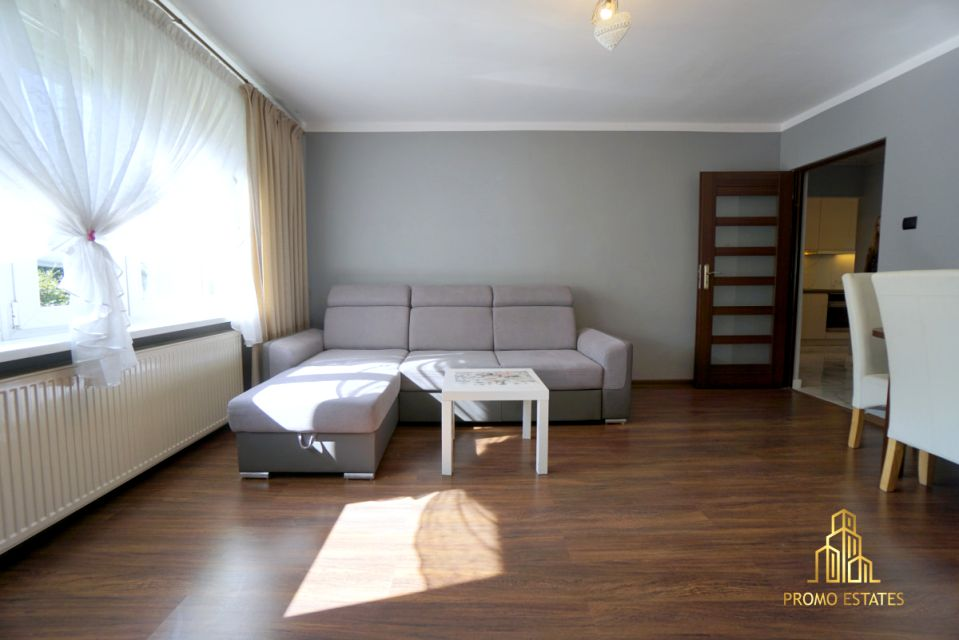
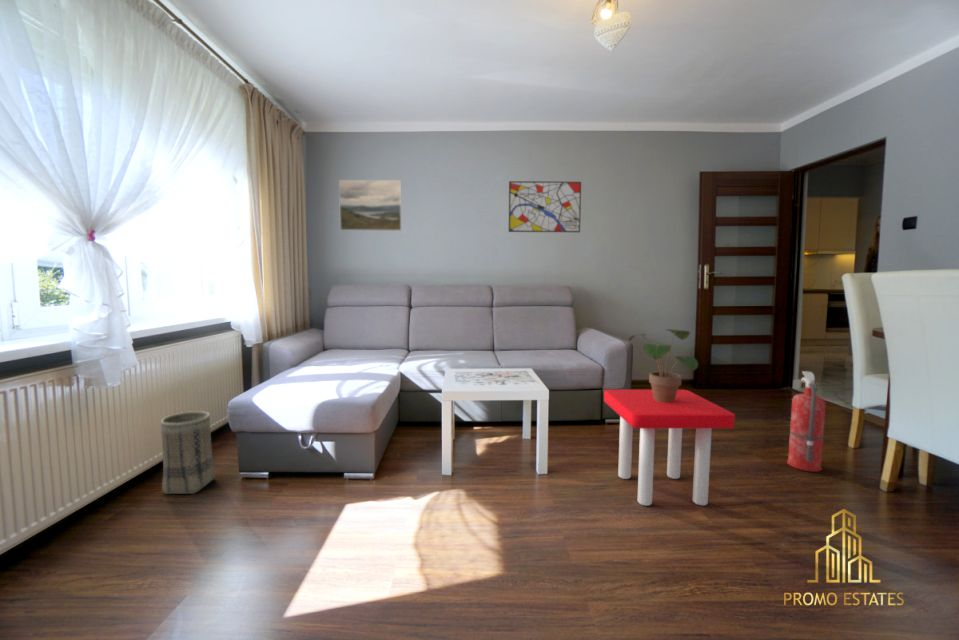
+ potted plant (666, 364)
+ stool (668, 445)
+ fire extinguisher (806, 420)
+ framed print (370, 205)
+ basket (187, 451)
+ wall art (544, 207)
